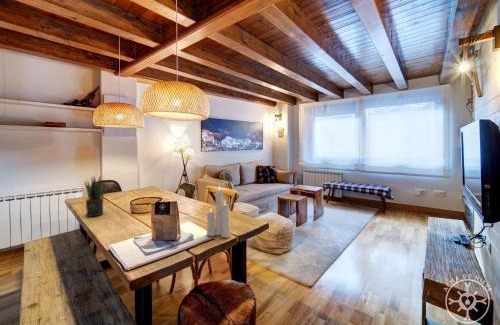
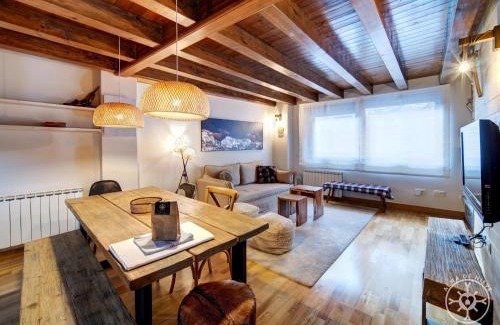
- candle (219, 208)
- potted plant (95, 195)
